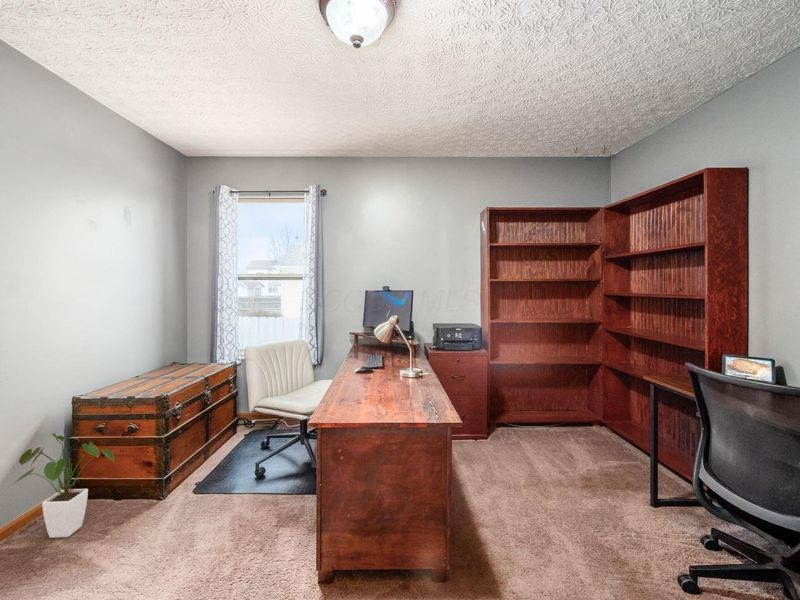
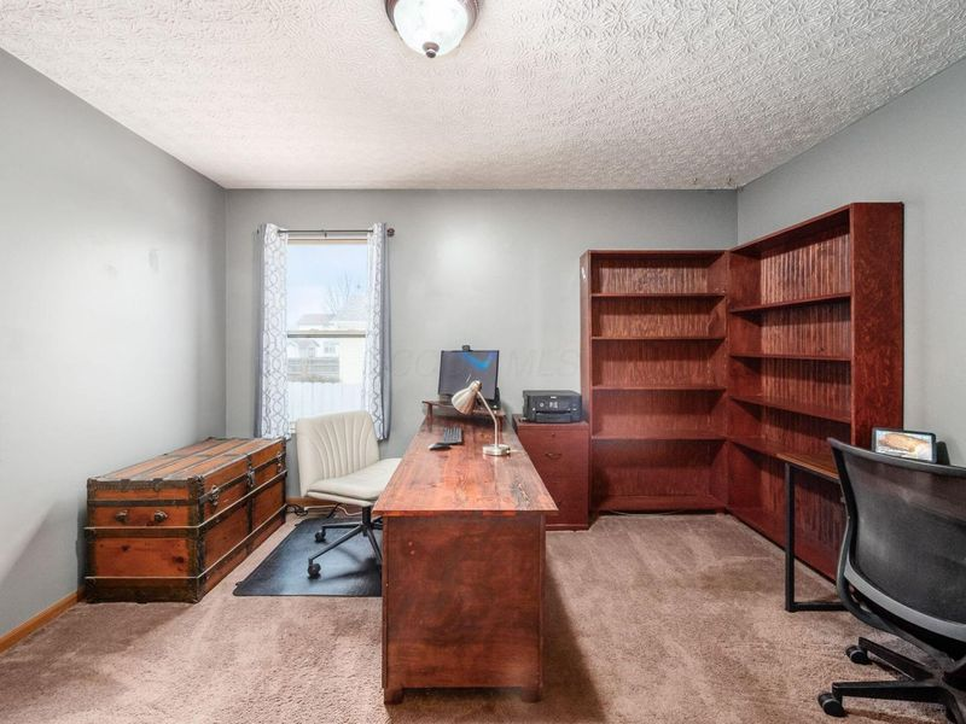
- house plant (69, 482)
